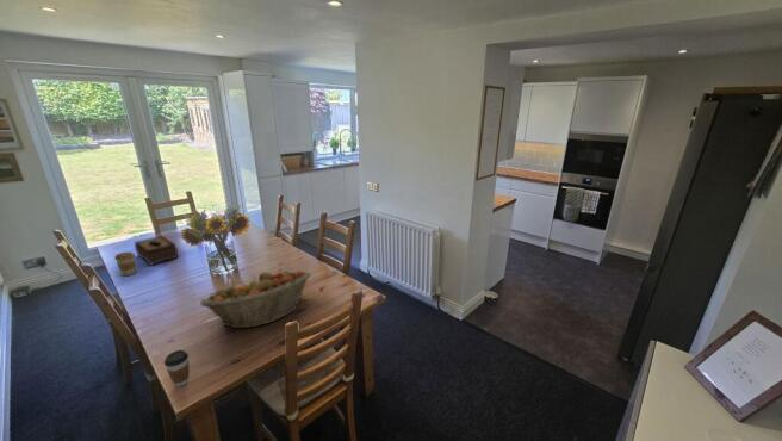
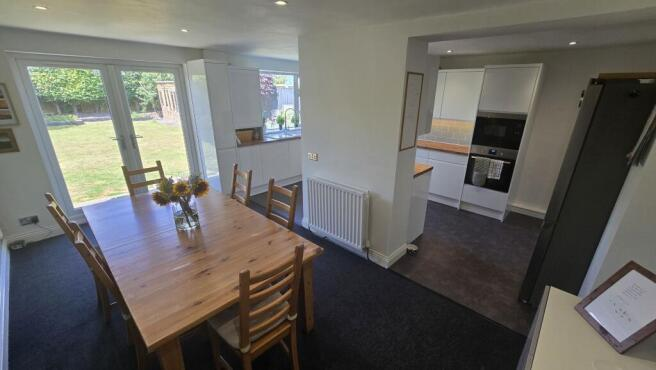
- coffee cup (178, 368)
- tissue box (156, 249)
- coffee cup (126, 263)
- fruit basket (260, 293)
